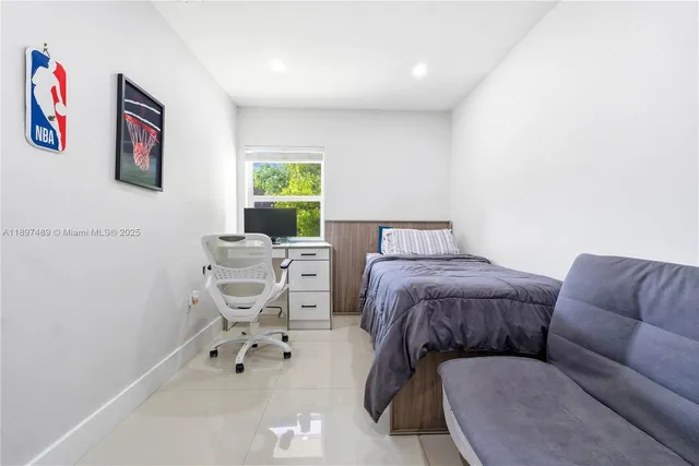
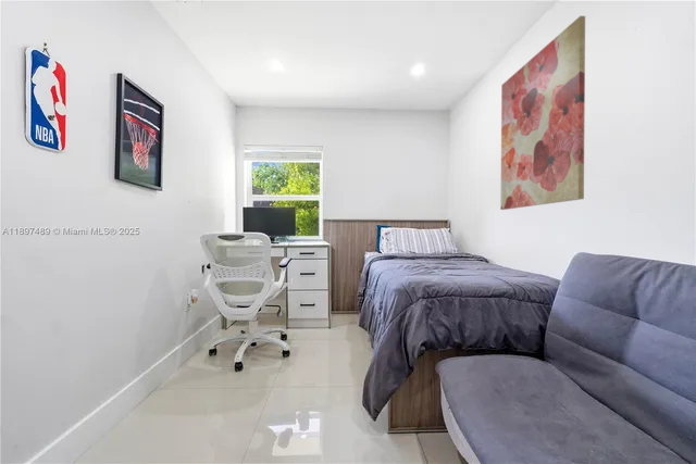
+ wall art (534, 130)
